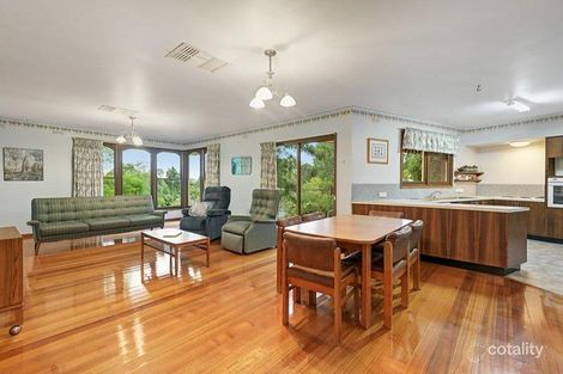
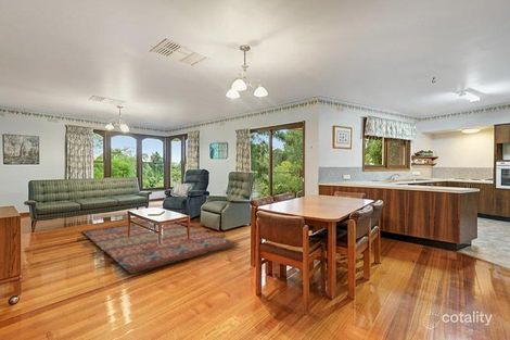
+ rug (153, 237)
